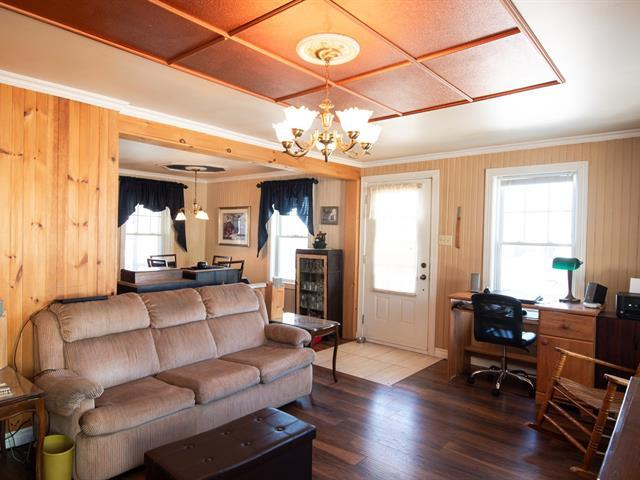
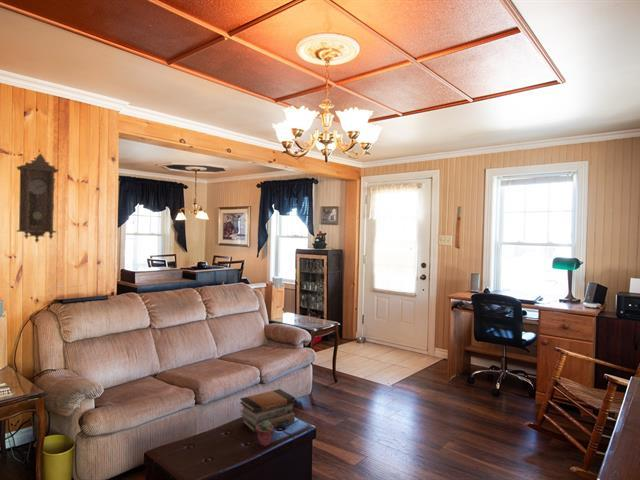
+ pendulum clock (37, 198)
+ potted succulent (264, 431)
+ book stack (267, 410)
